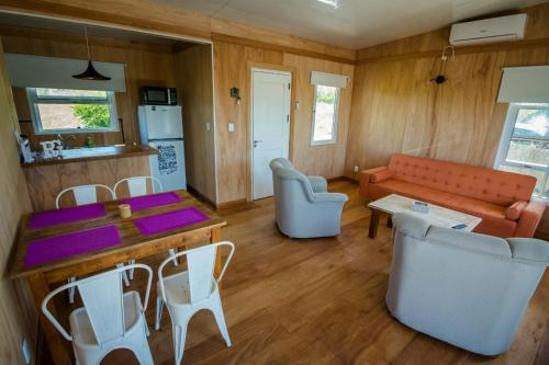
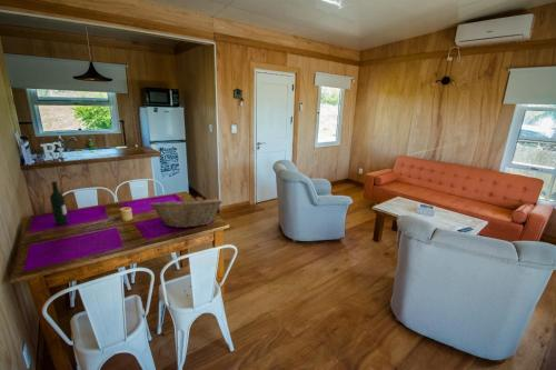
+ wine bottle (58, 202)
+ fruit basket (187, 208)
